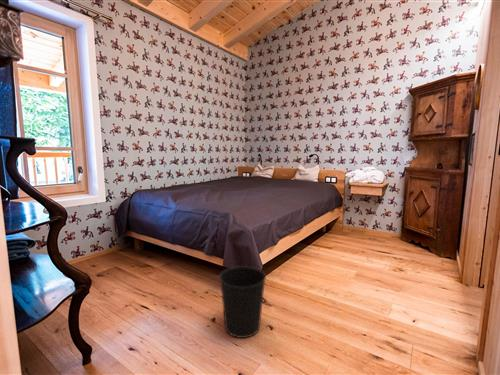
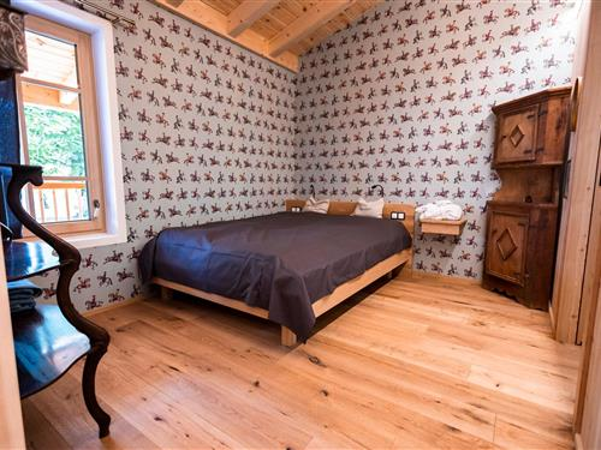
- wastebasket (242, 301)
